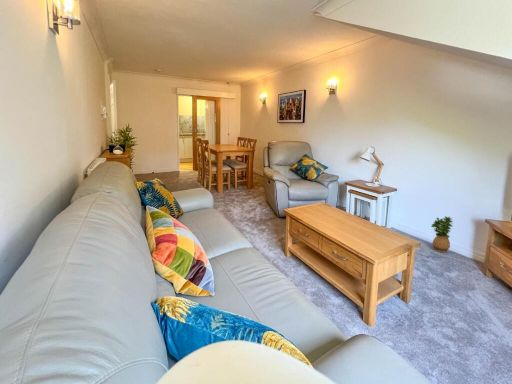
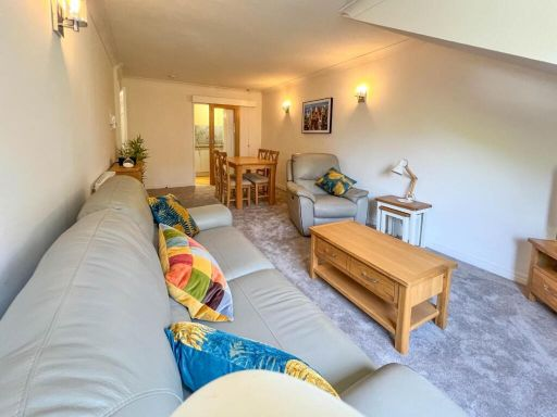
- potted plant (442, 232)
